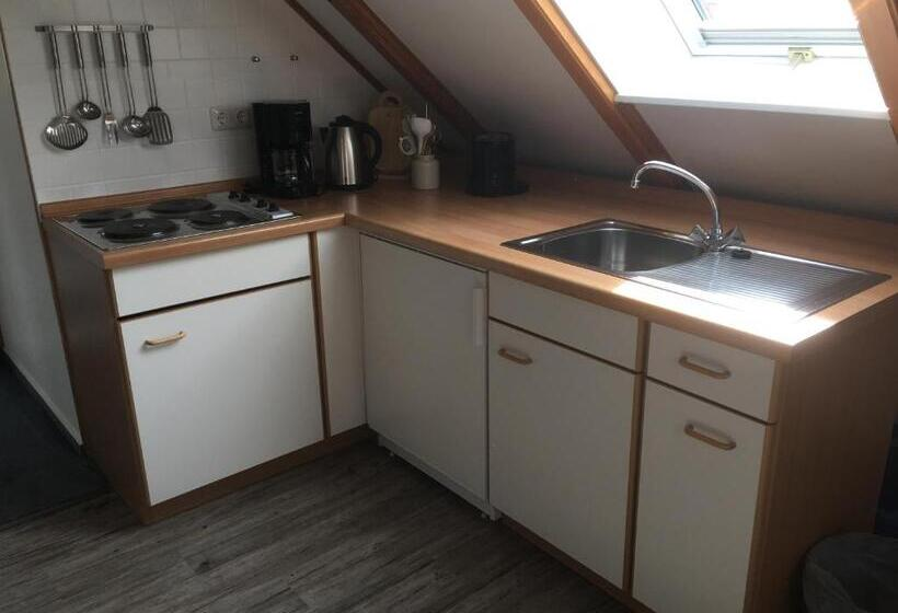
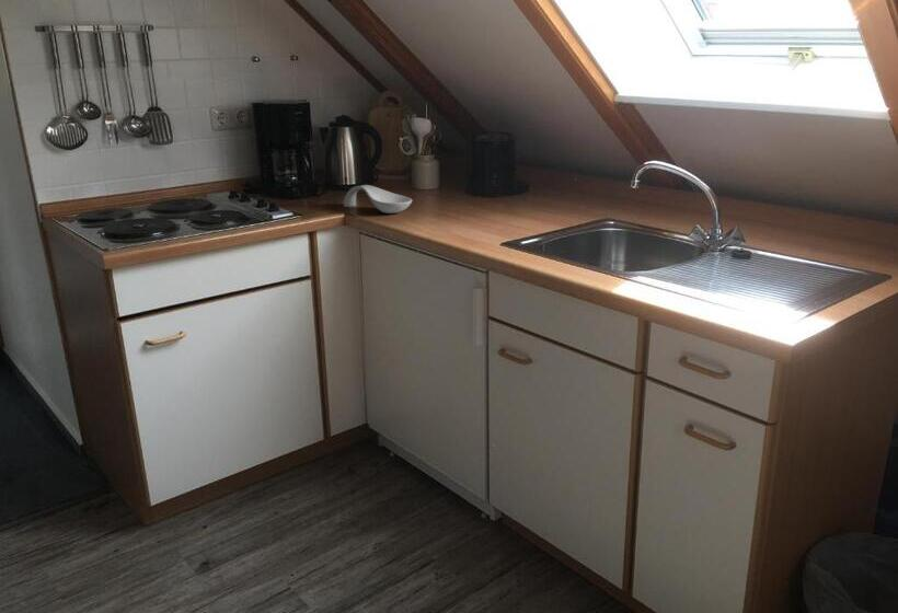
+ spoon rest (376, 198)
